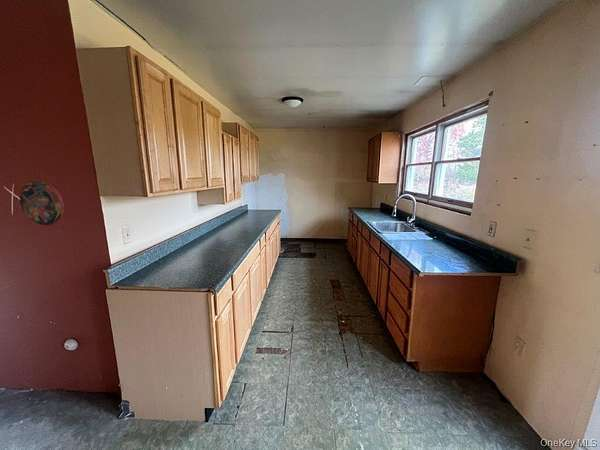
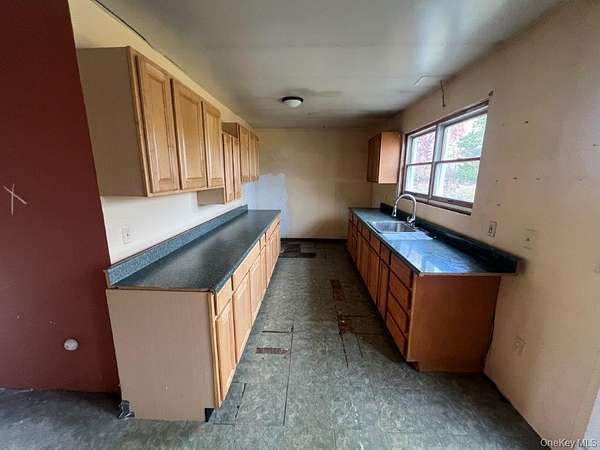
- decorative plate (43, 203)
